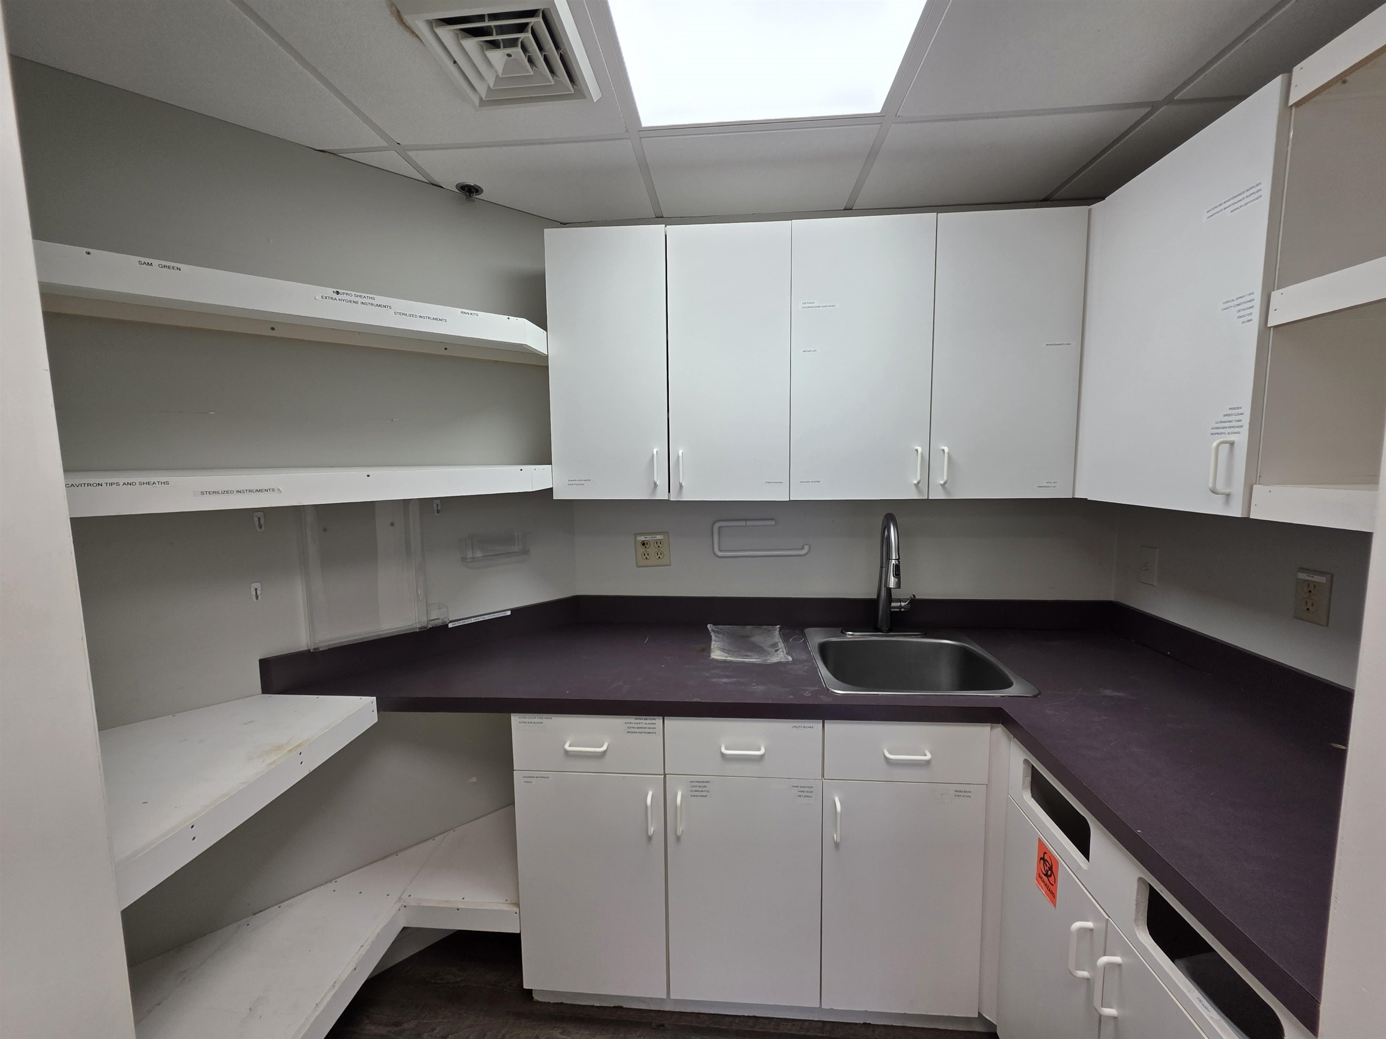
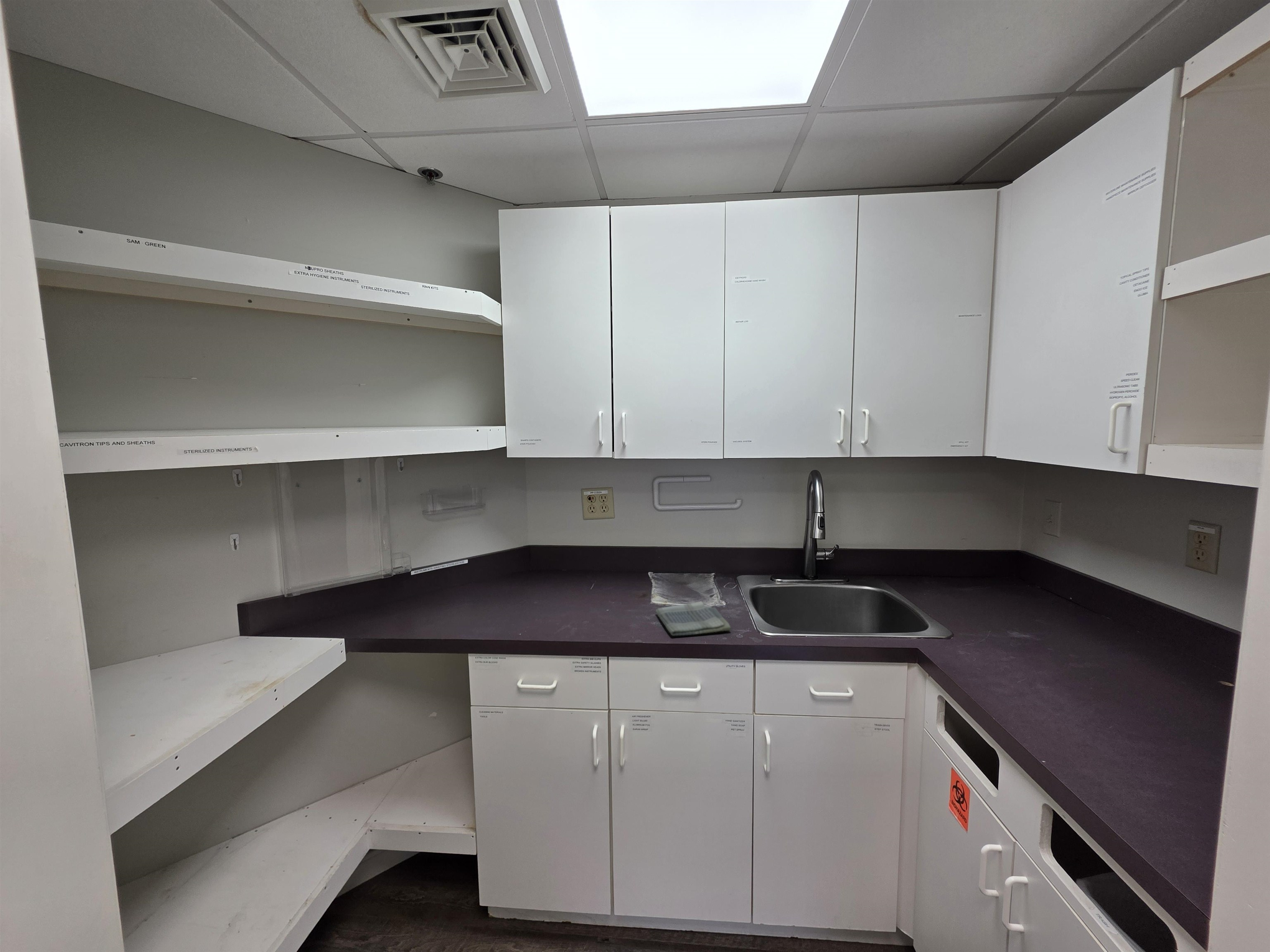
+ dish towel (692, 617)
